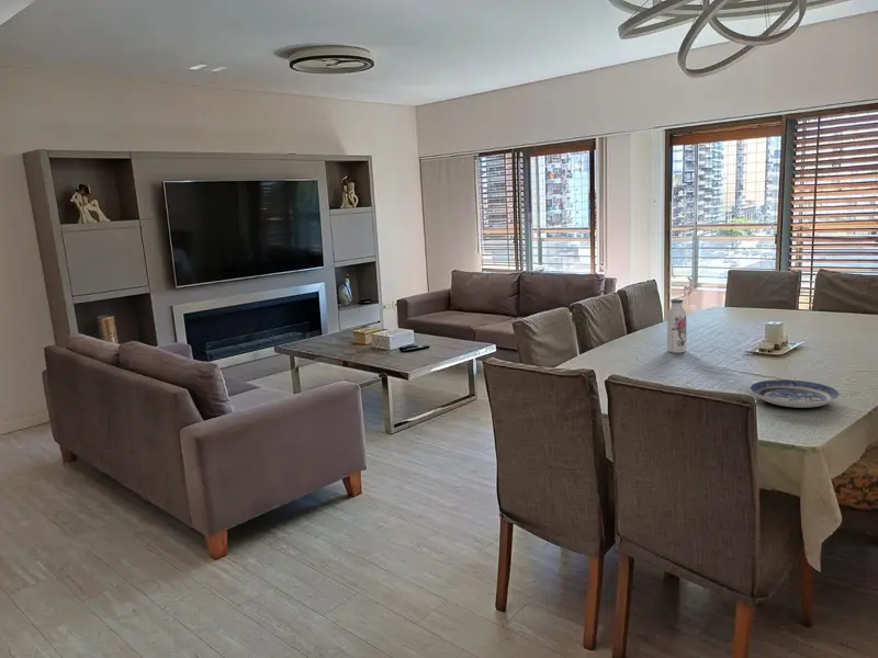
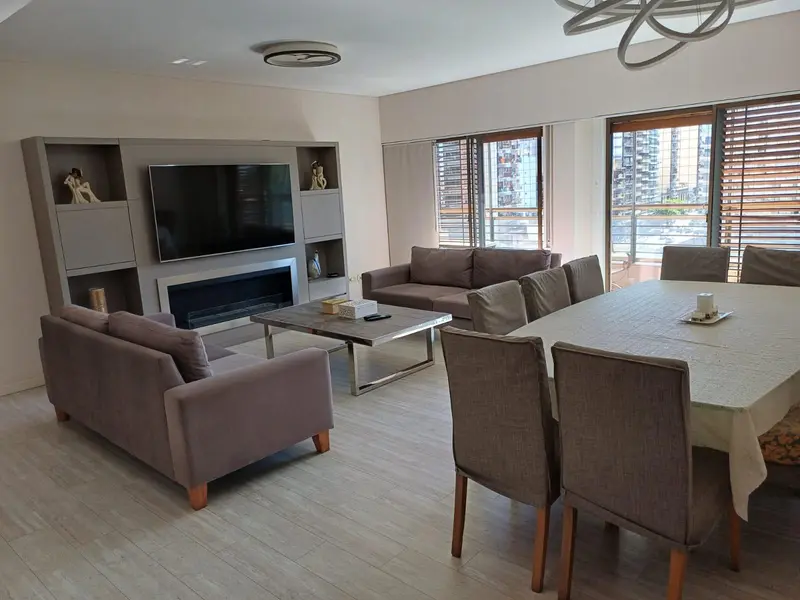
- water bottle (676, 325)
- plate (792, 395)
